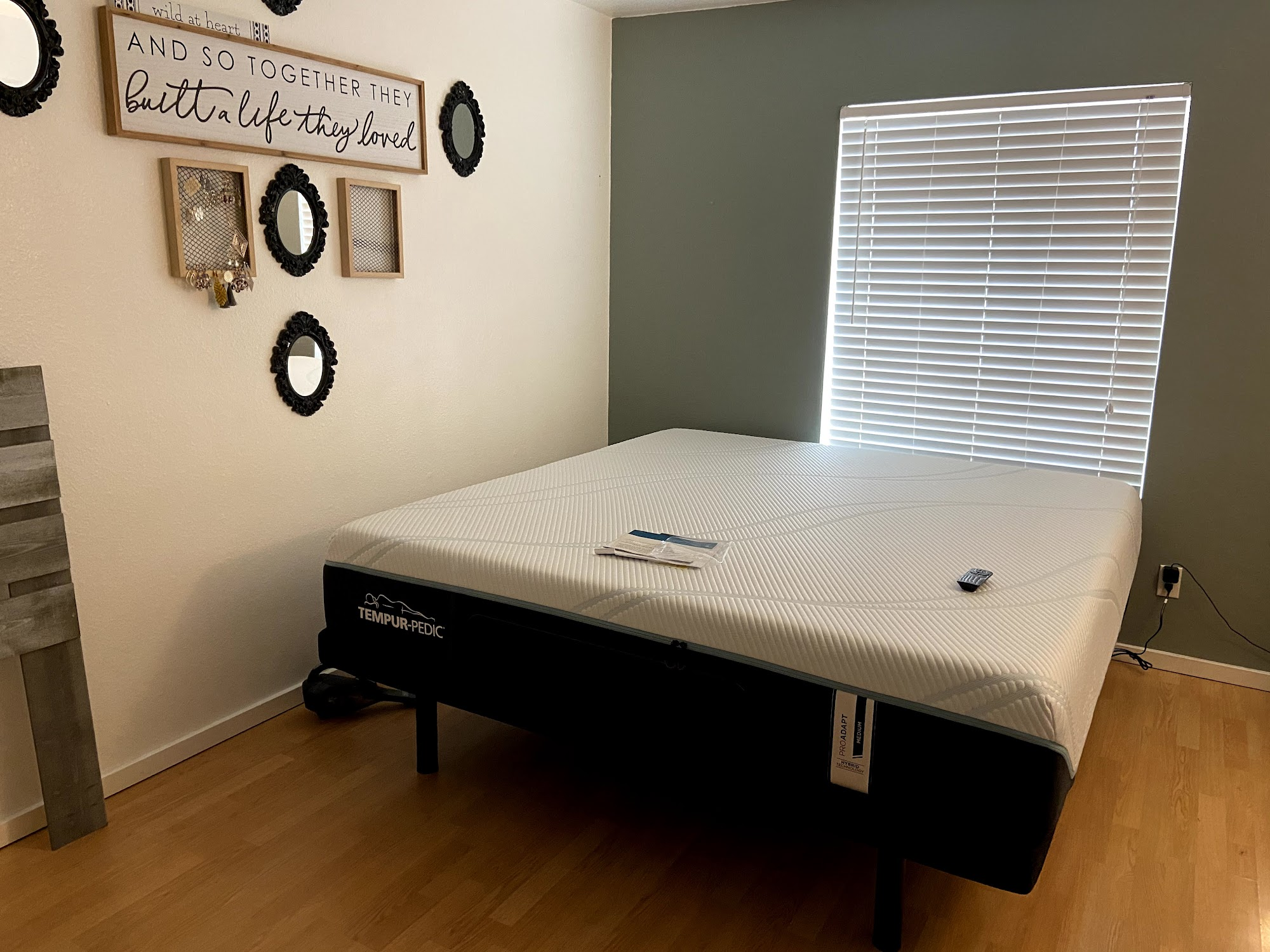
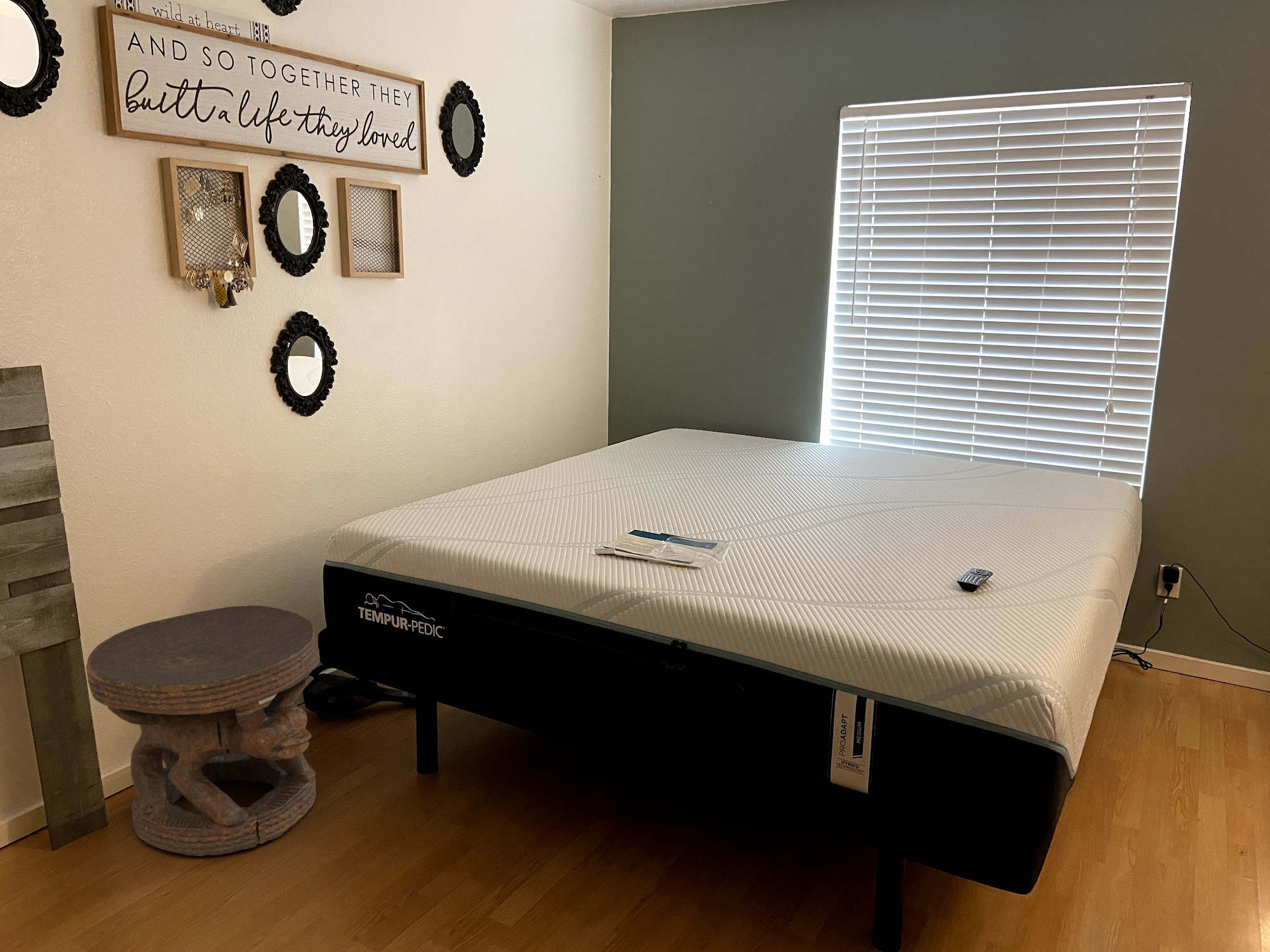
+ carved stool (218, 724)
